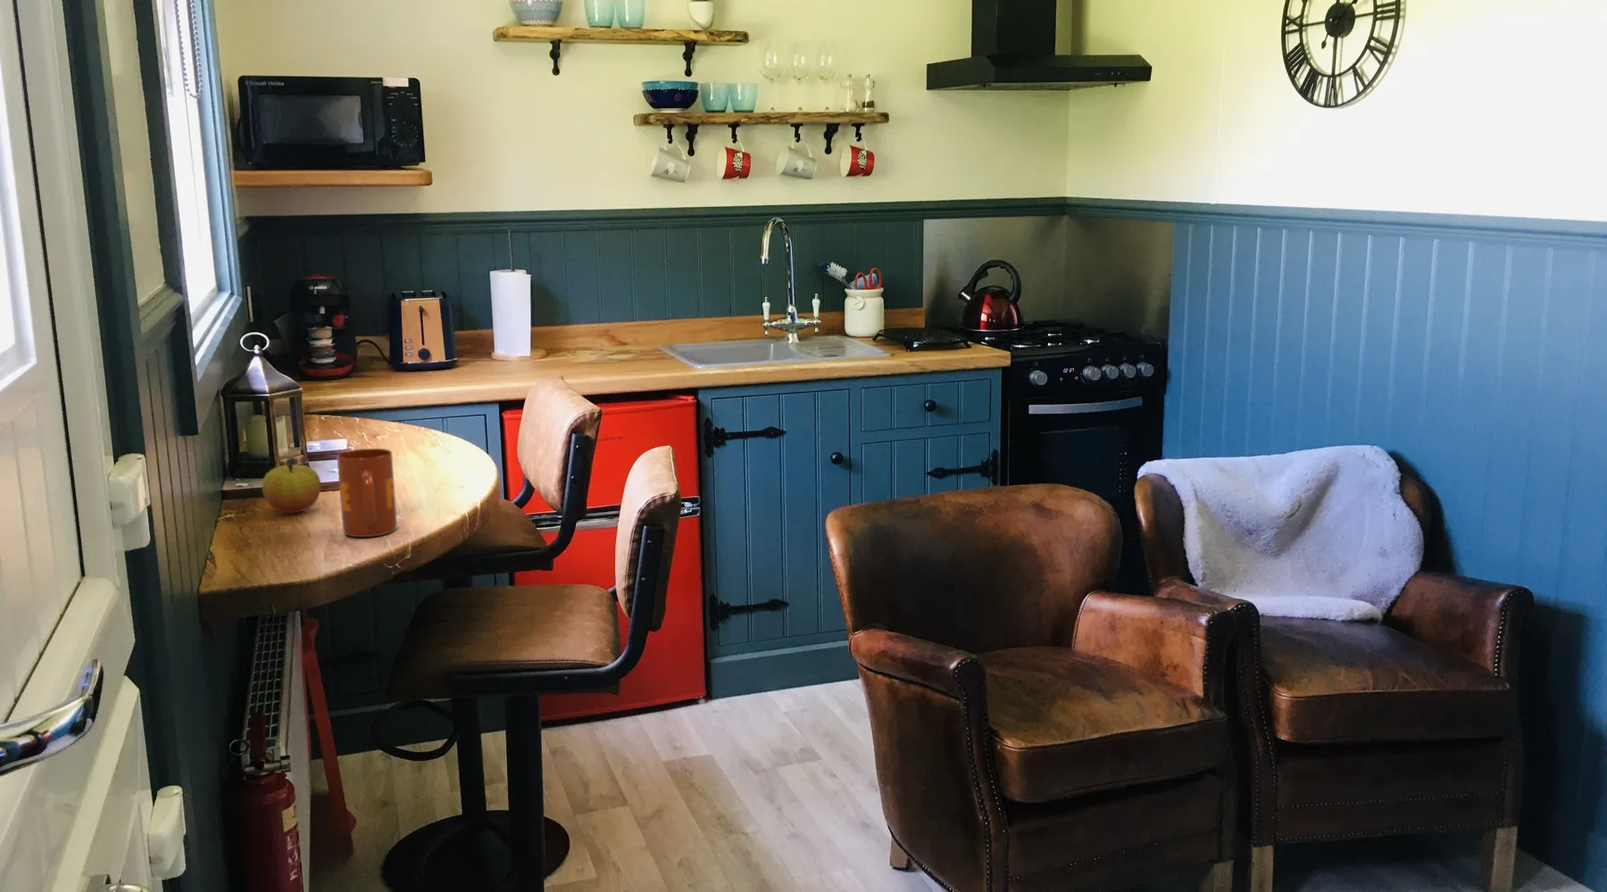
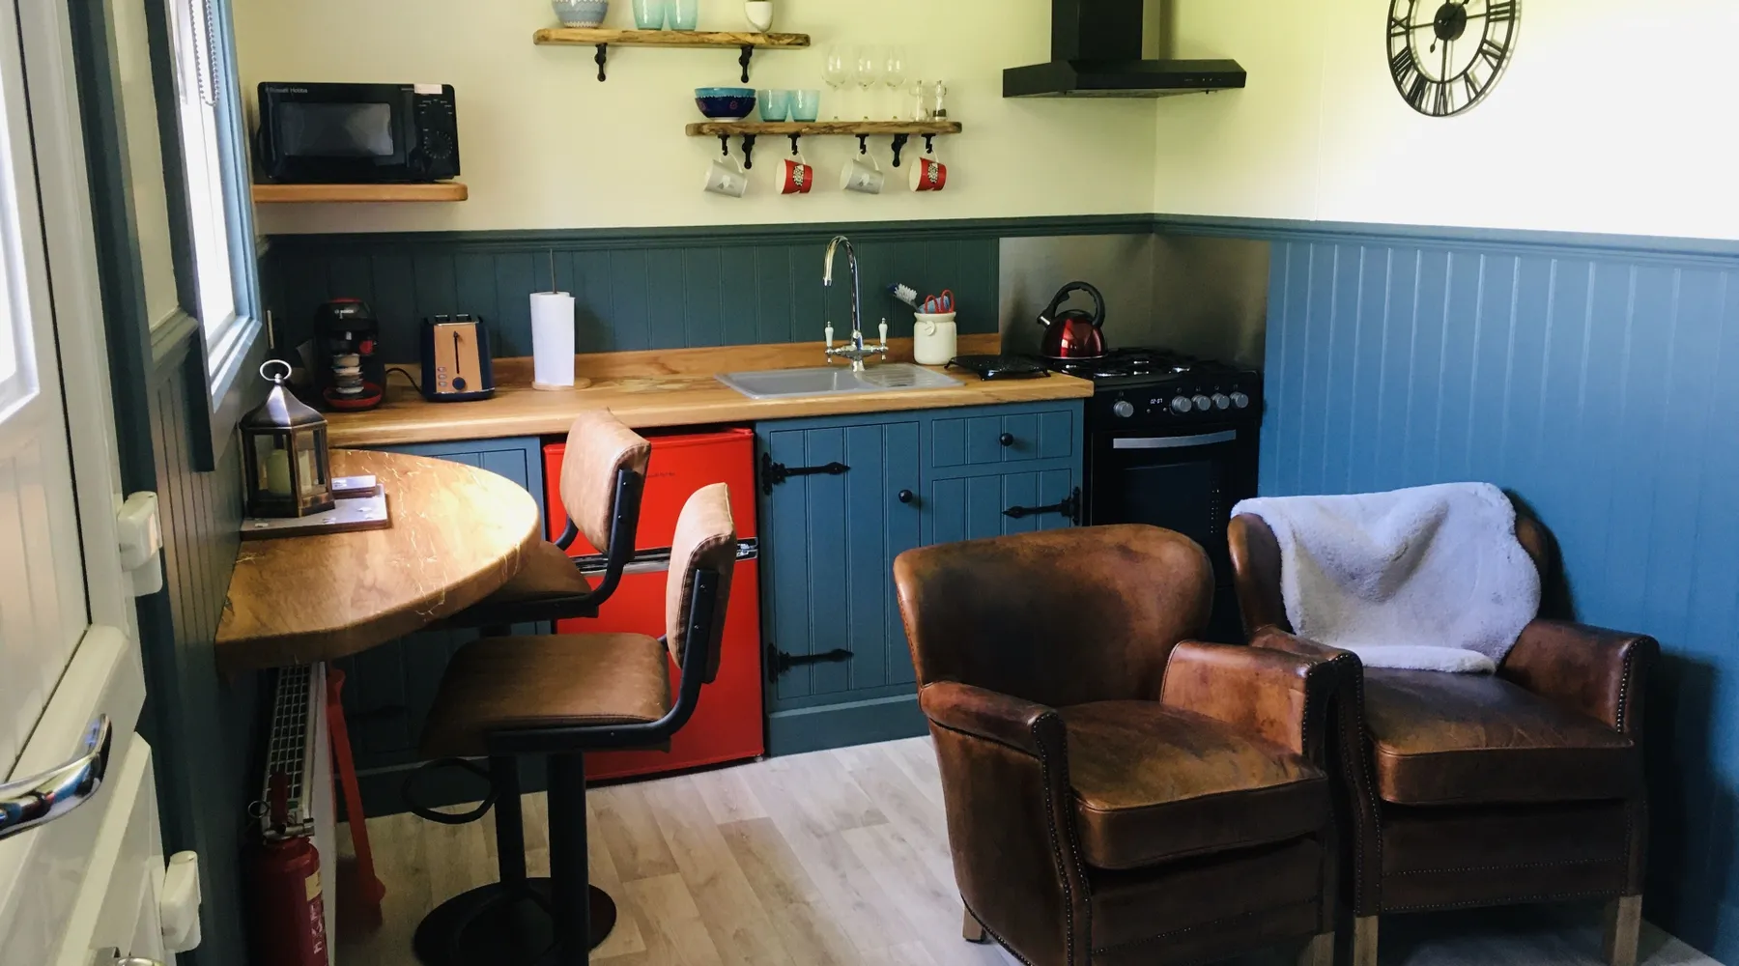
- apple (291, 487)
- mug (368, 495)
